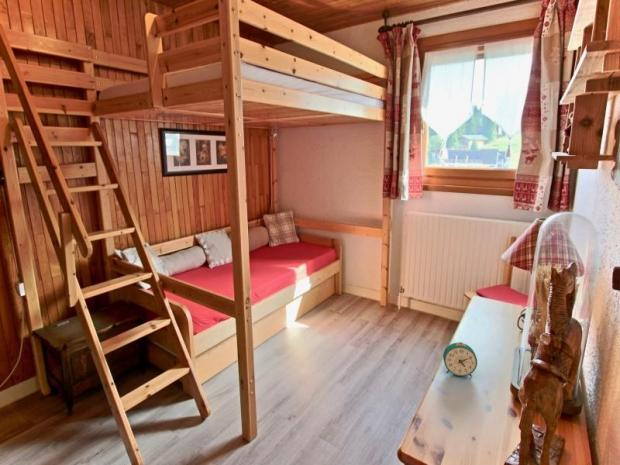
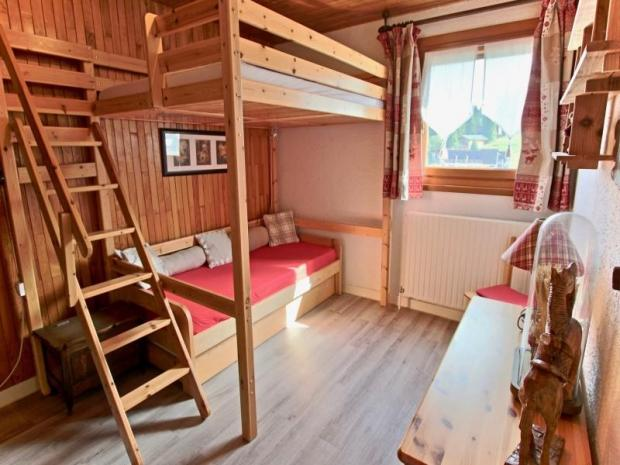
- alarm clock (459, 357)
